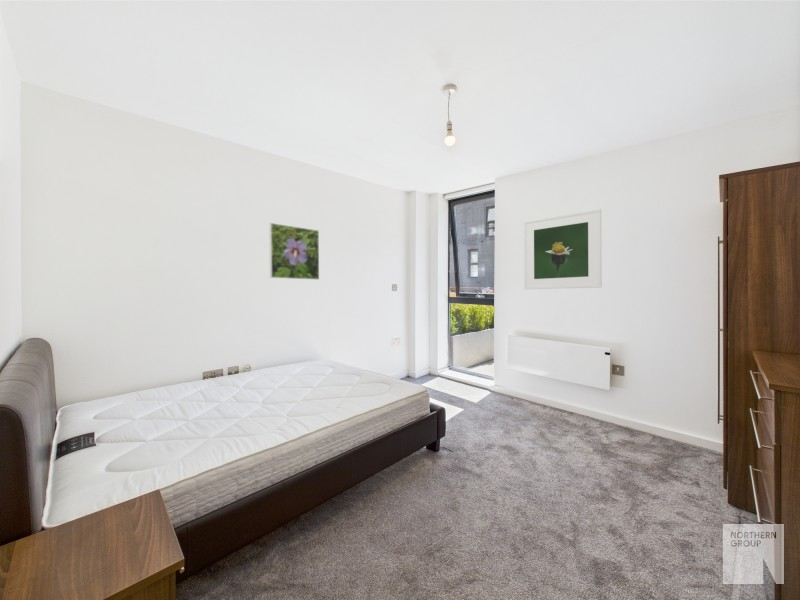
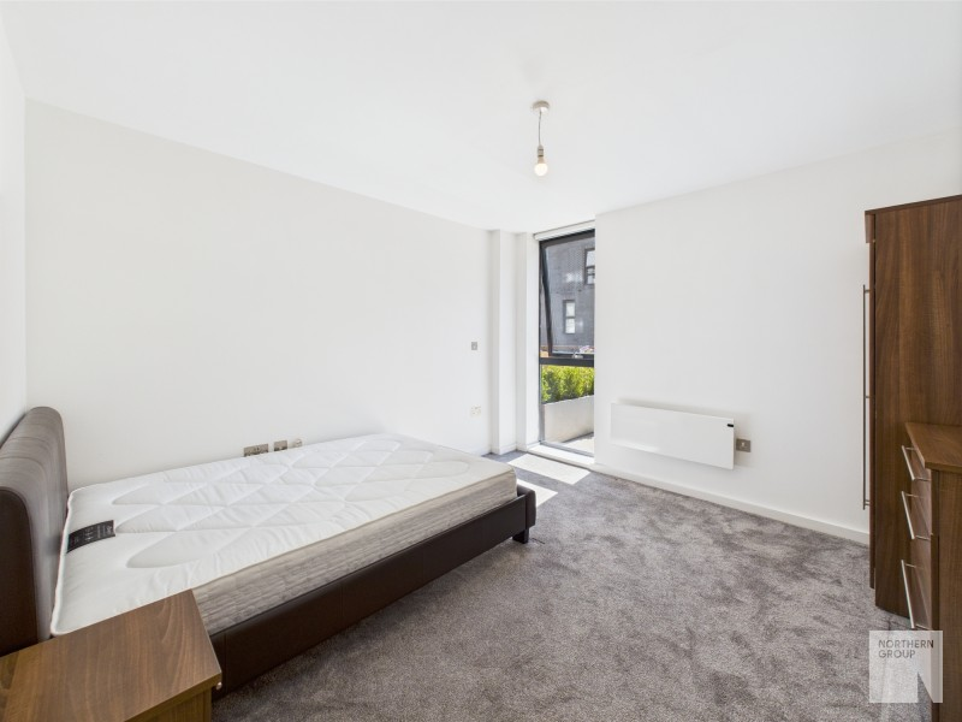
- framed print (295, 252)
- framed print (559, 252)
